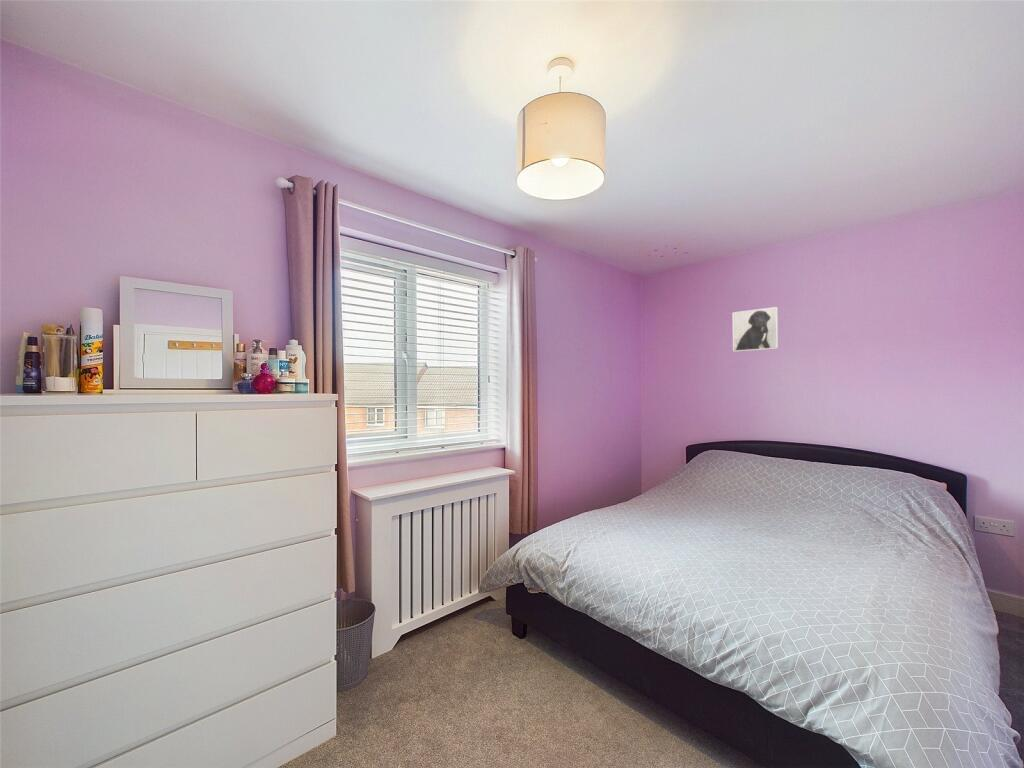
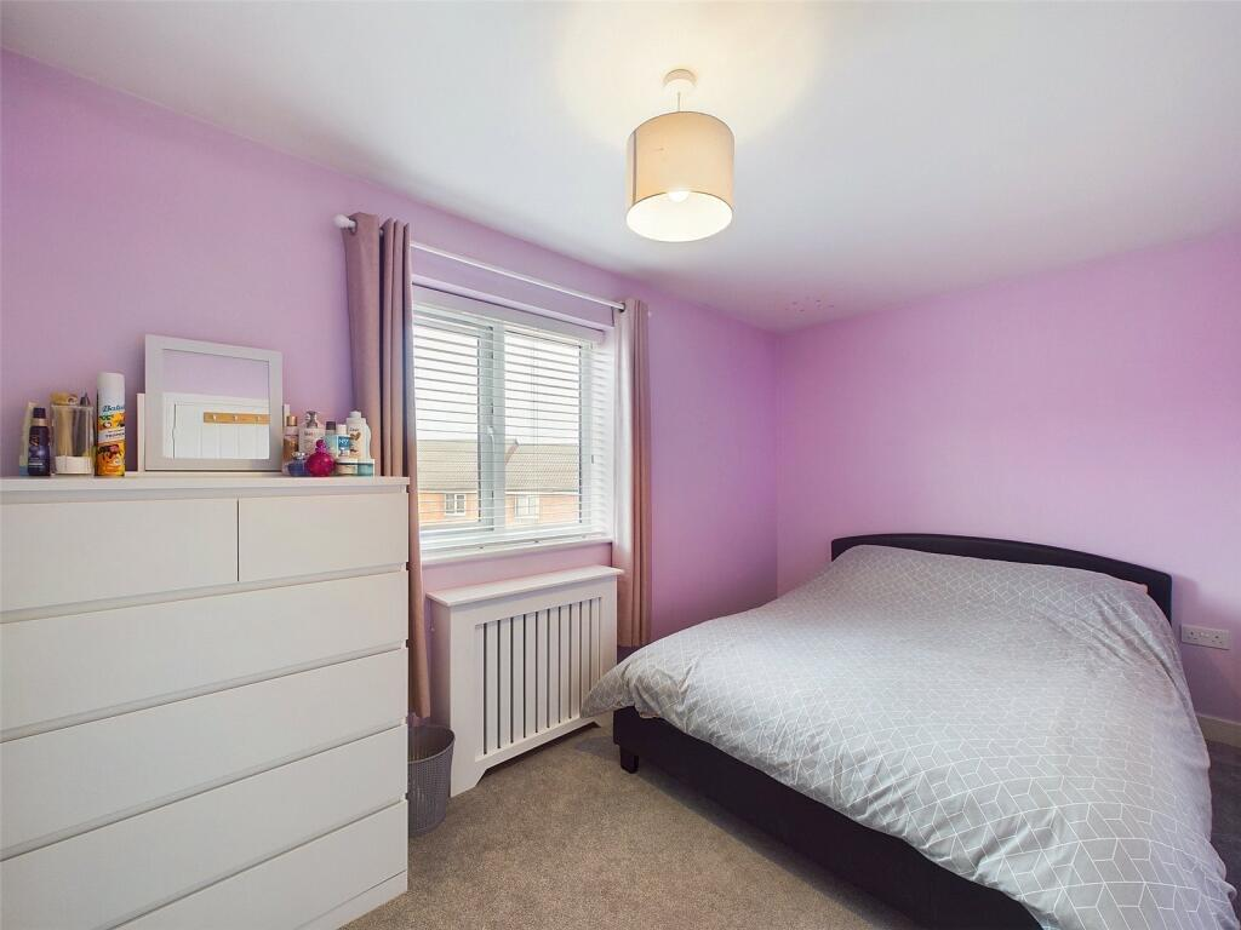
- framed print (754, 330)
